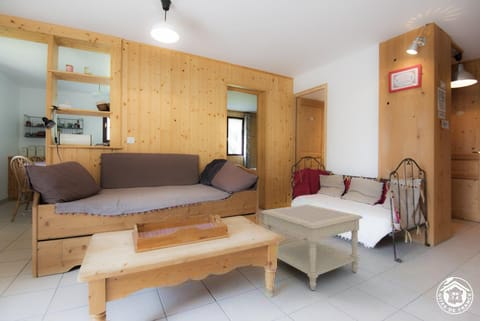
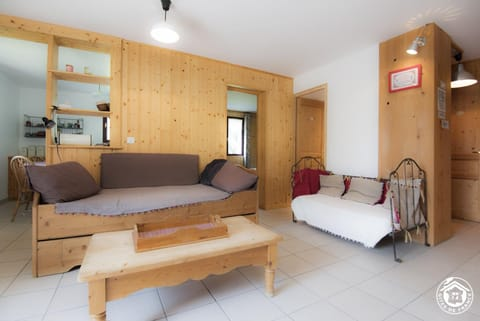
- side table (309, 239)
